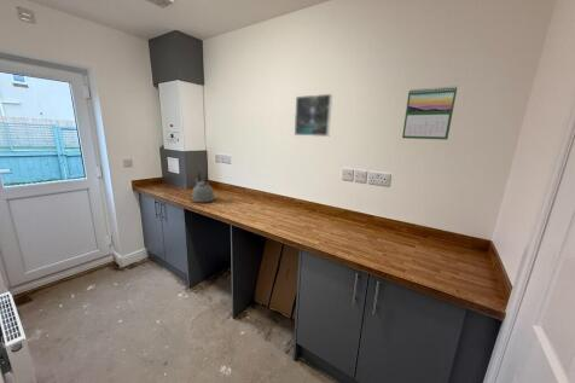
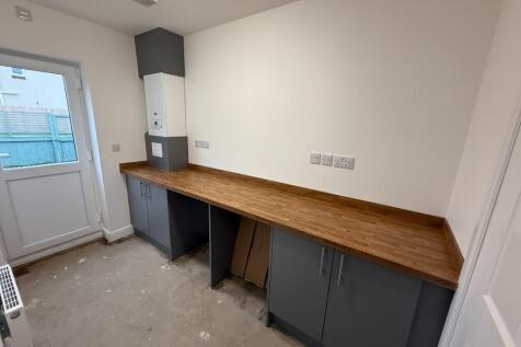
- kettle (202, 186)
- calendar (428, 112)
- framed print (312, 116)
